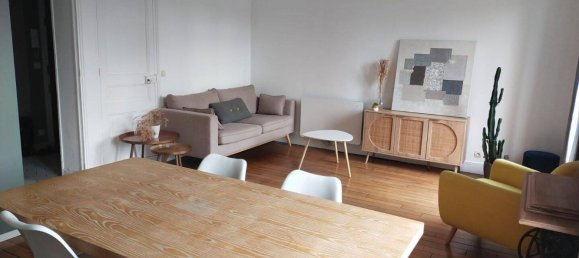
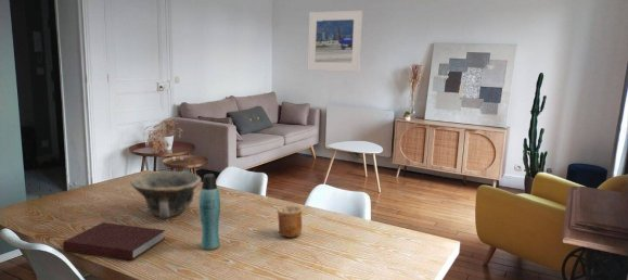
+ notebook (116, 240)
+ bowl (167, 195)
+ bottle (209, 211)
+ cup (289, 221)
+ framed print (333, 41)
